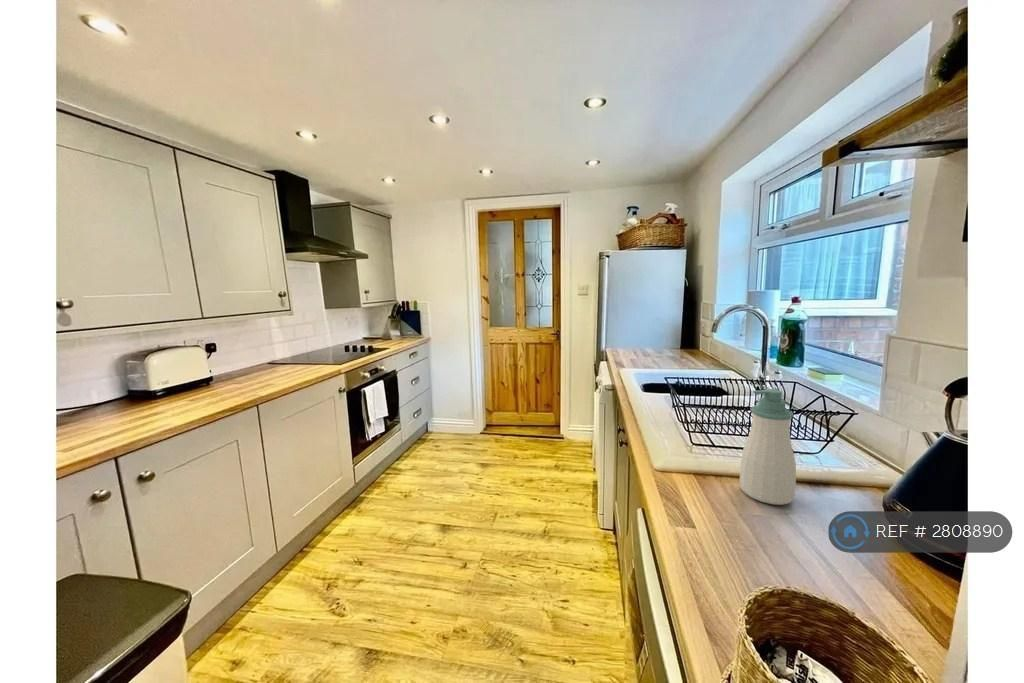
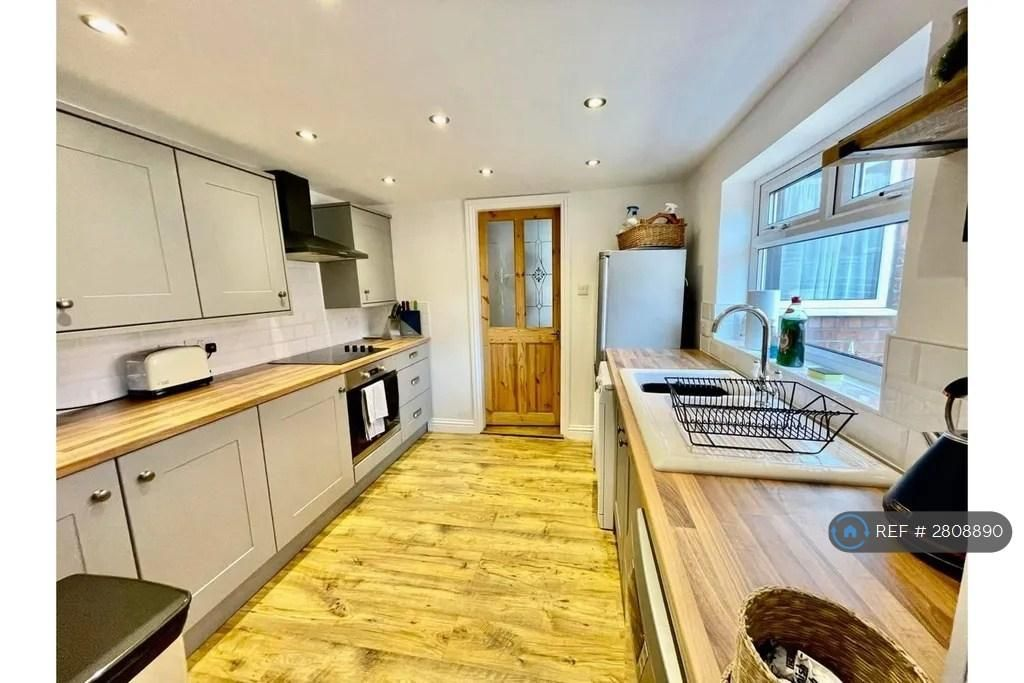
- soap bottle (769, 443)
